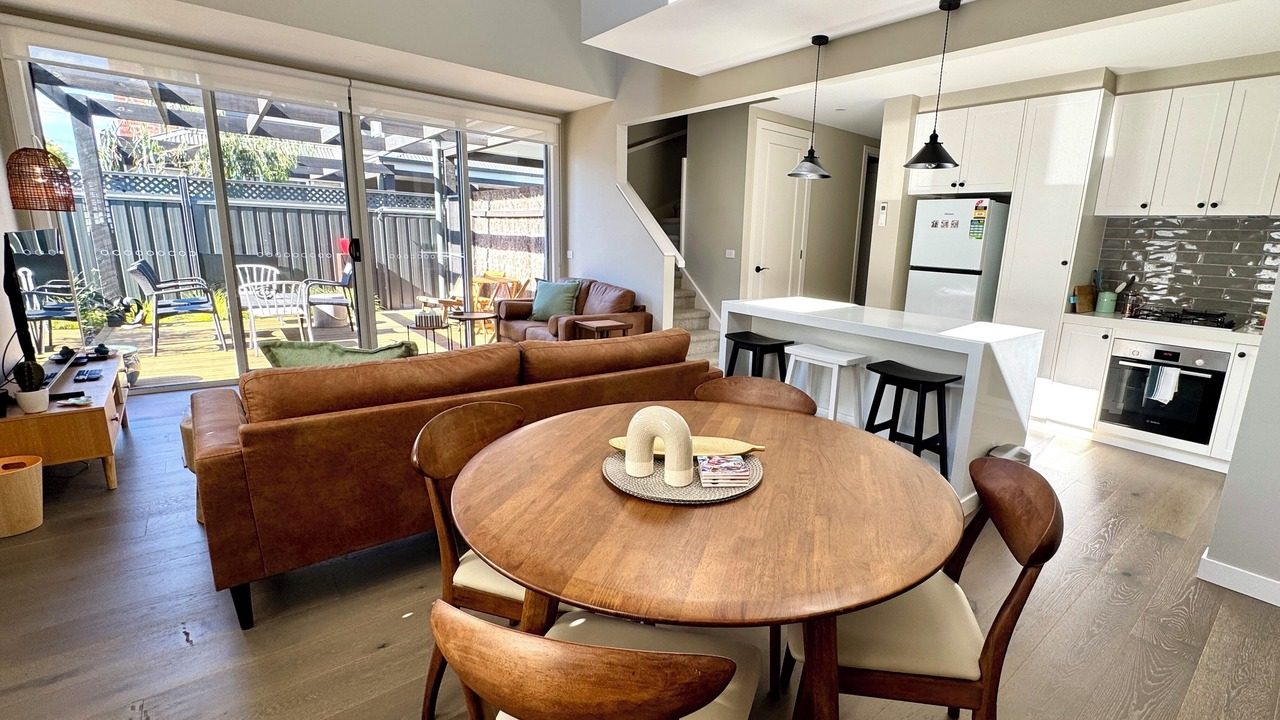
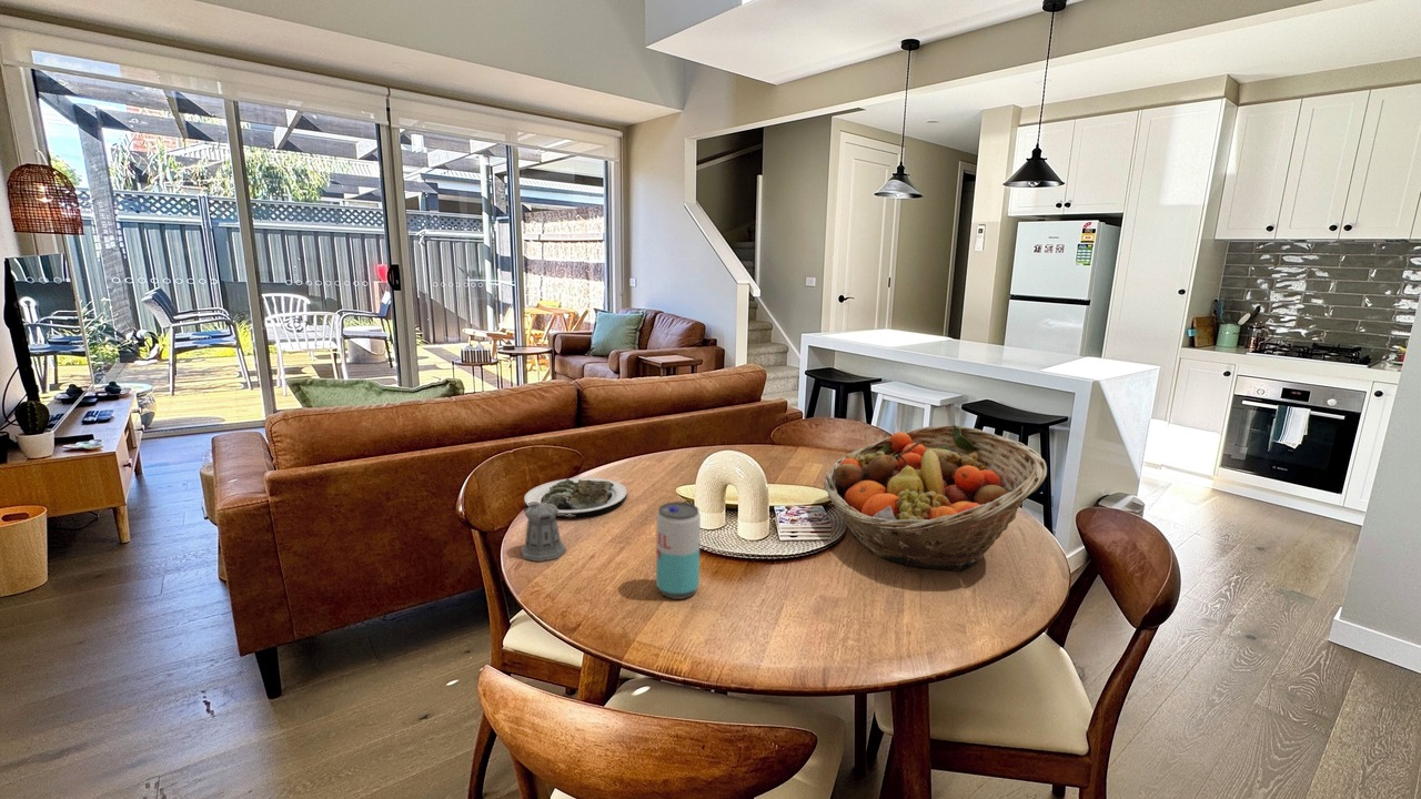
+ beverage can (677, 549)
+ fruit basket (925, 487)
+ pepper shaker (545, 528)
+ plate (576, 493)
